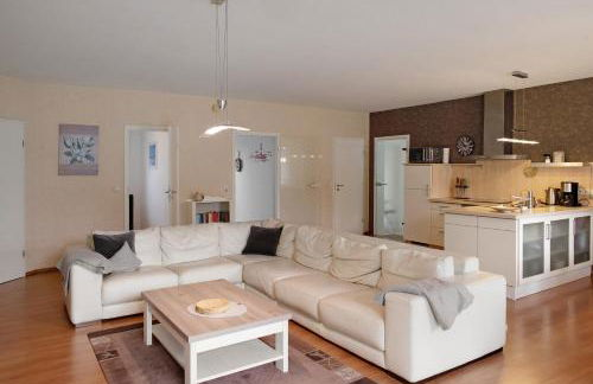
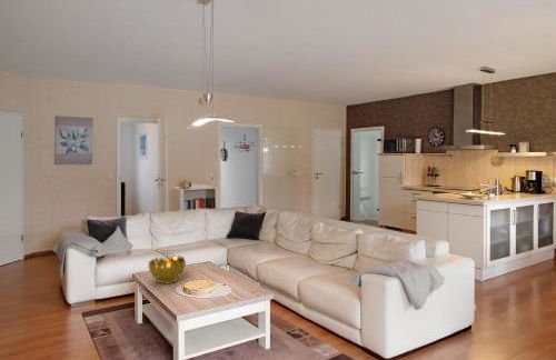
+ decorative bowl (167, 270)
